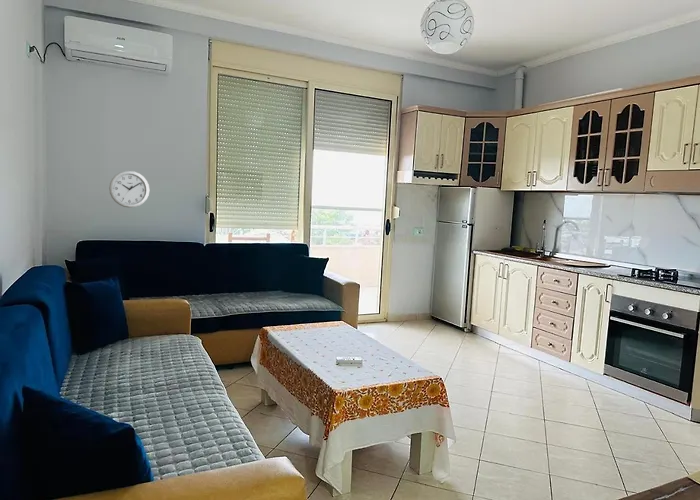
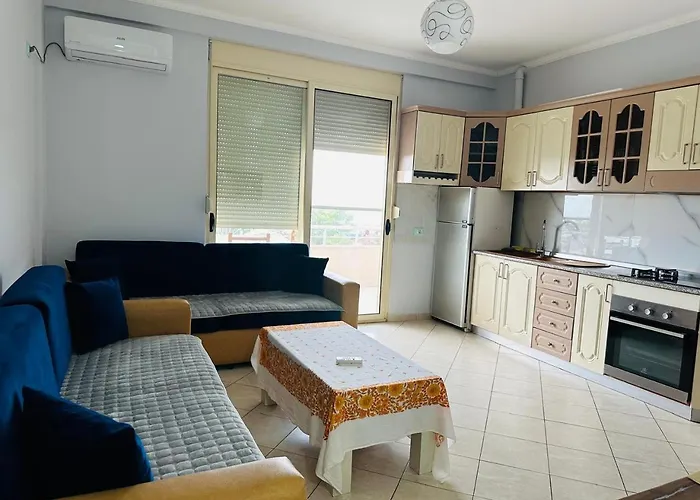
- wall clock (129, 189)
